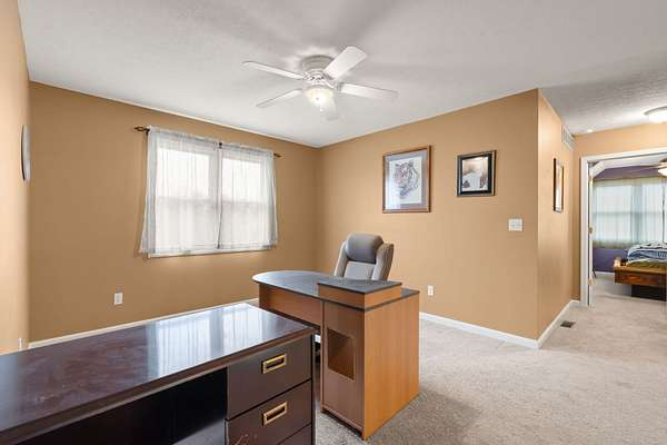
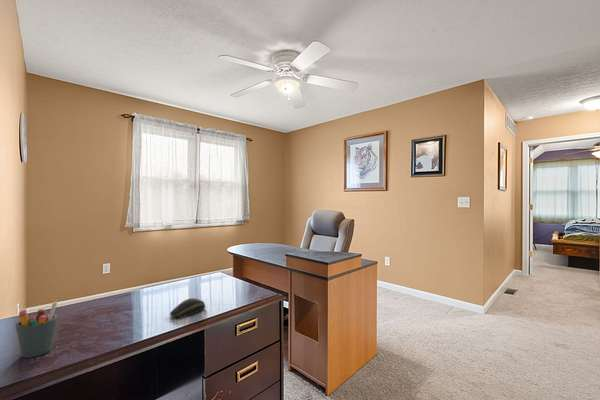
+ pen holder (36, 327)
+ computer mouse (188, 306)
